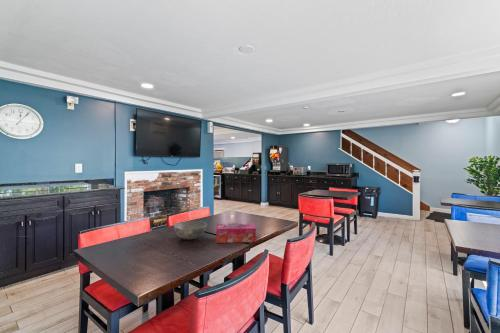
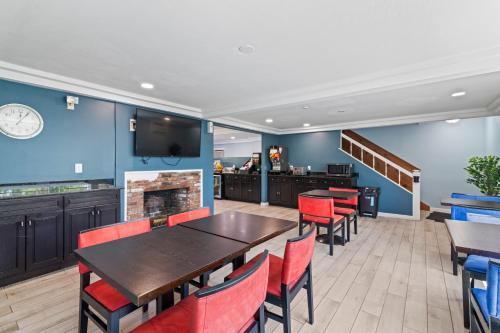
- bowl (190, 231)
- tissue box (235, 232)
